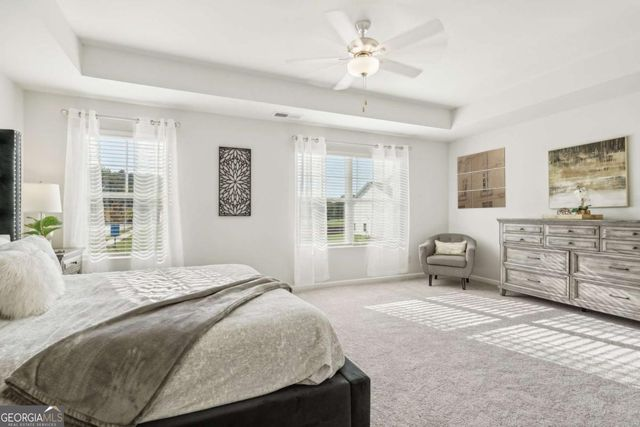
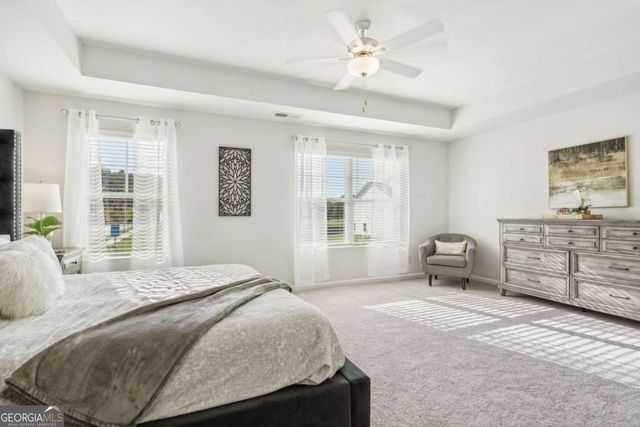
- wall art (479, 180)
